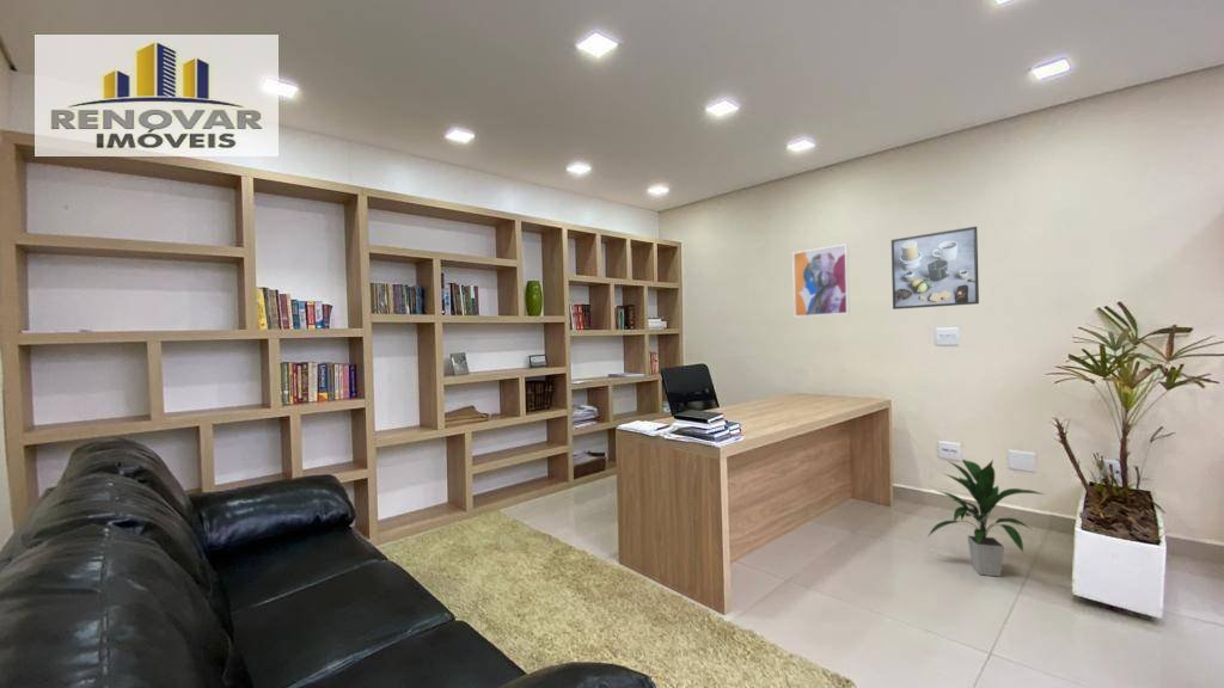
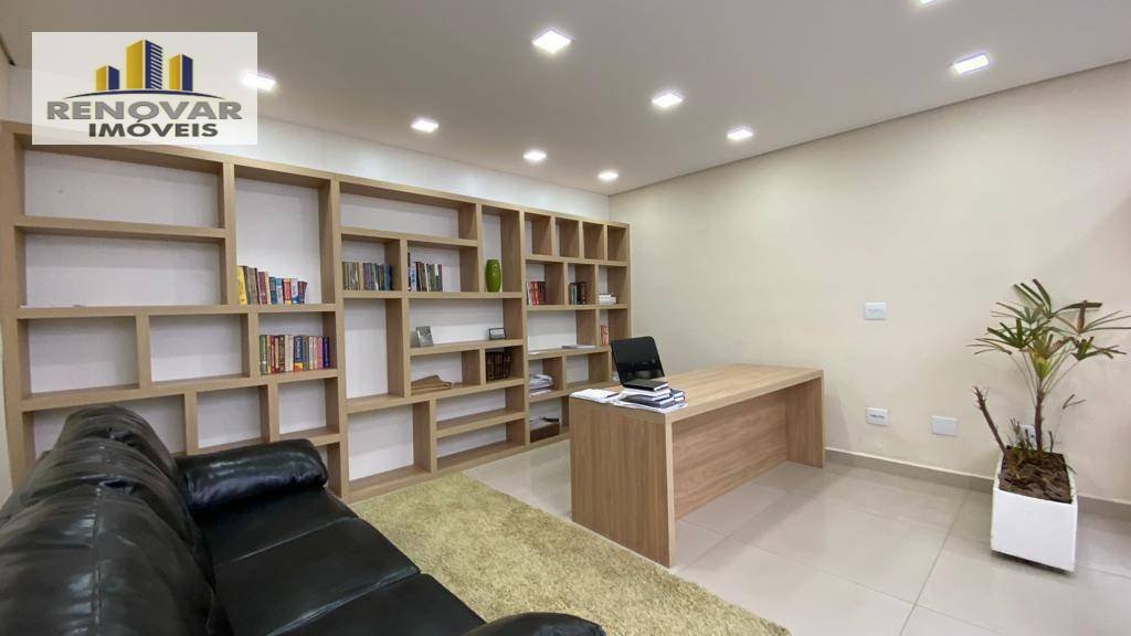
- wall art (819, 282)
- indoor plant (978, 512)
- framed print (932, 270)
